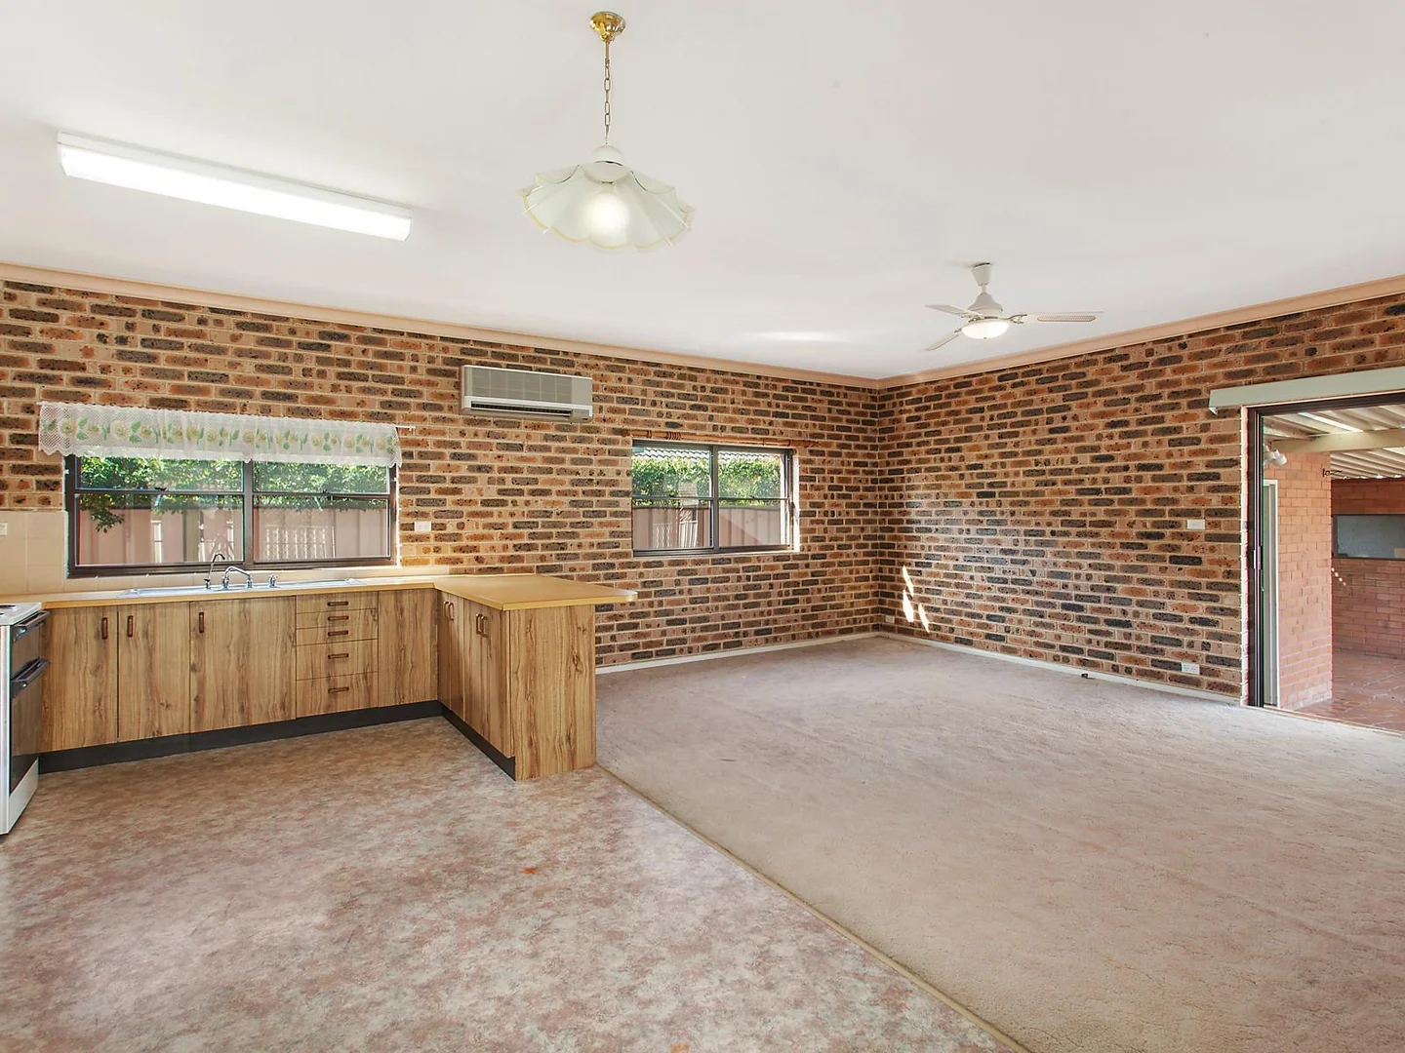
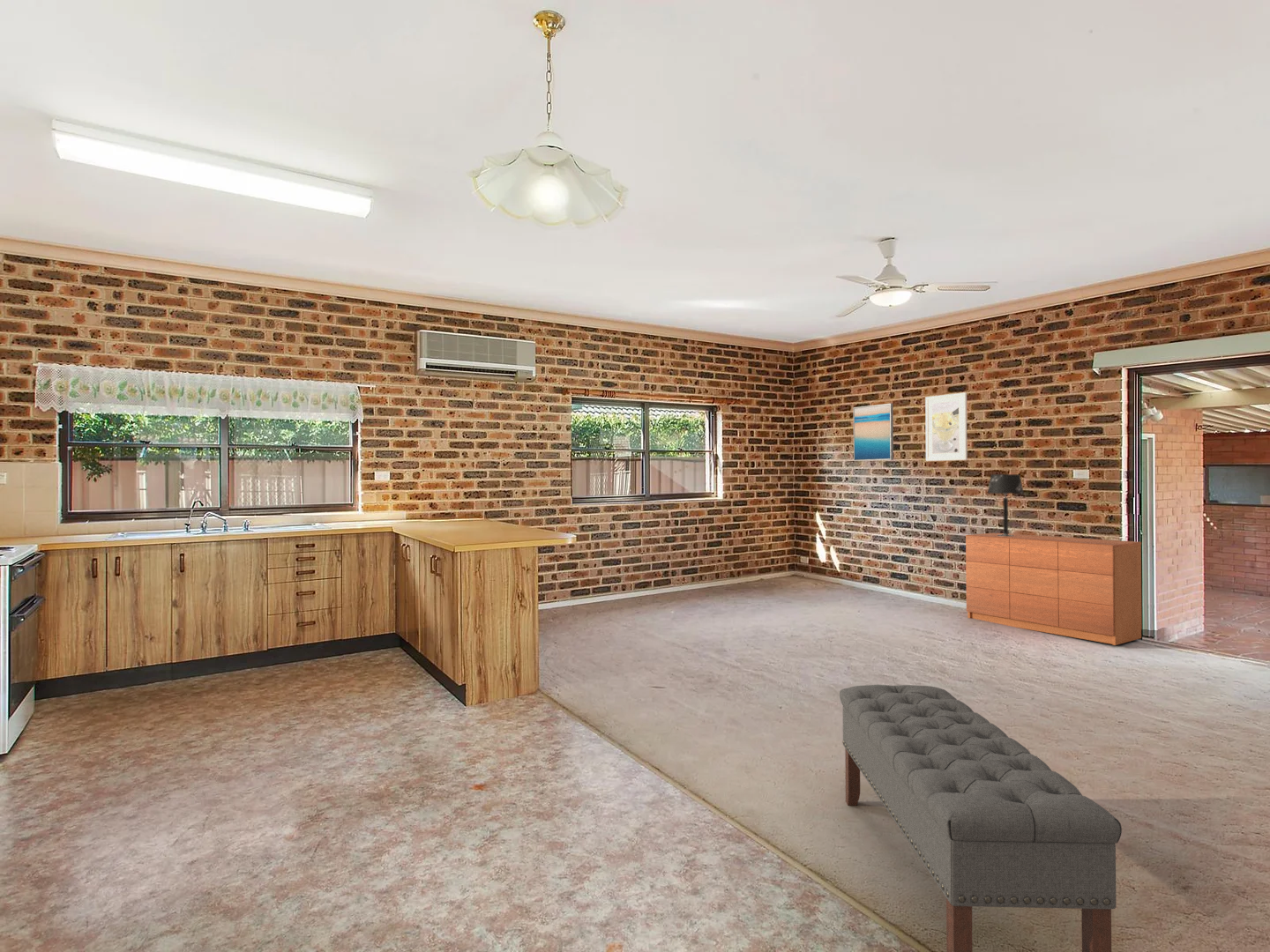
+ dresser (1048, 583)
+ bench (946, 805)
+ wall art (872, 433)
+ table lamp (1005, 504)
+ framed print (945, 428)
